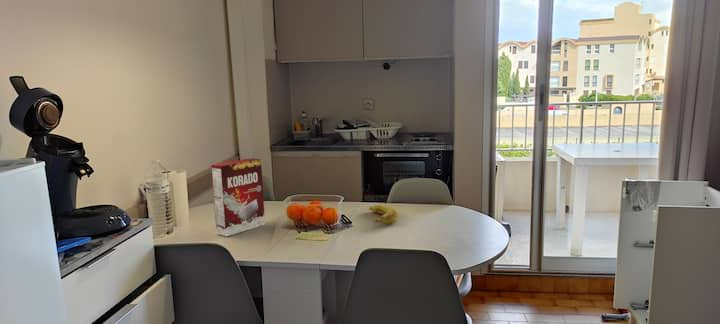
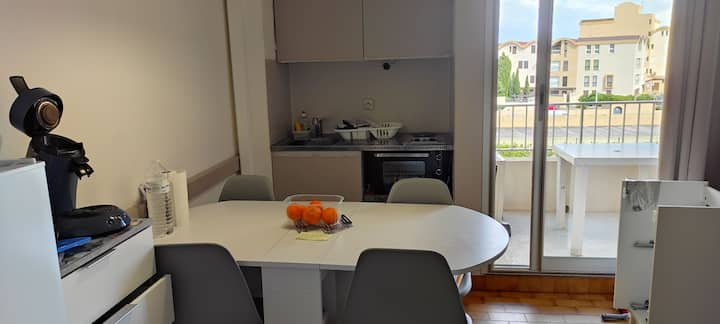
- cereal box (239, 195)
- banana (380, 213)
